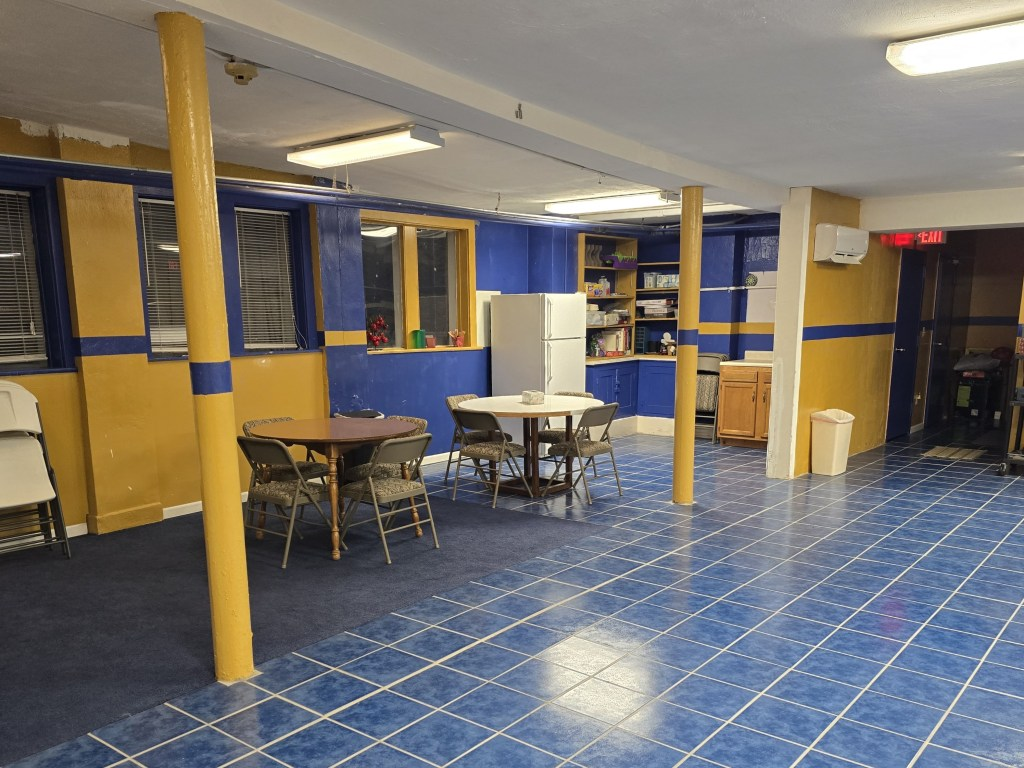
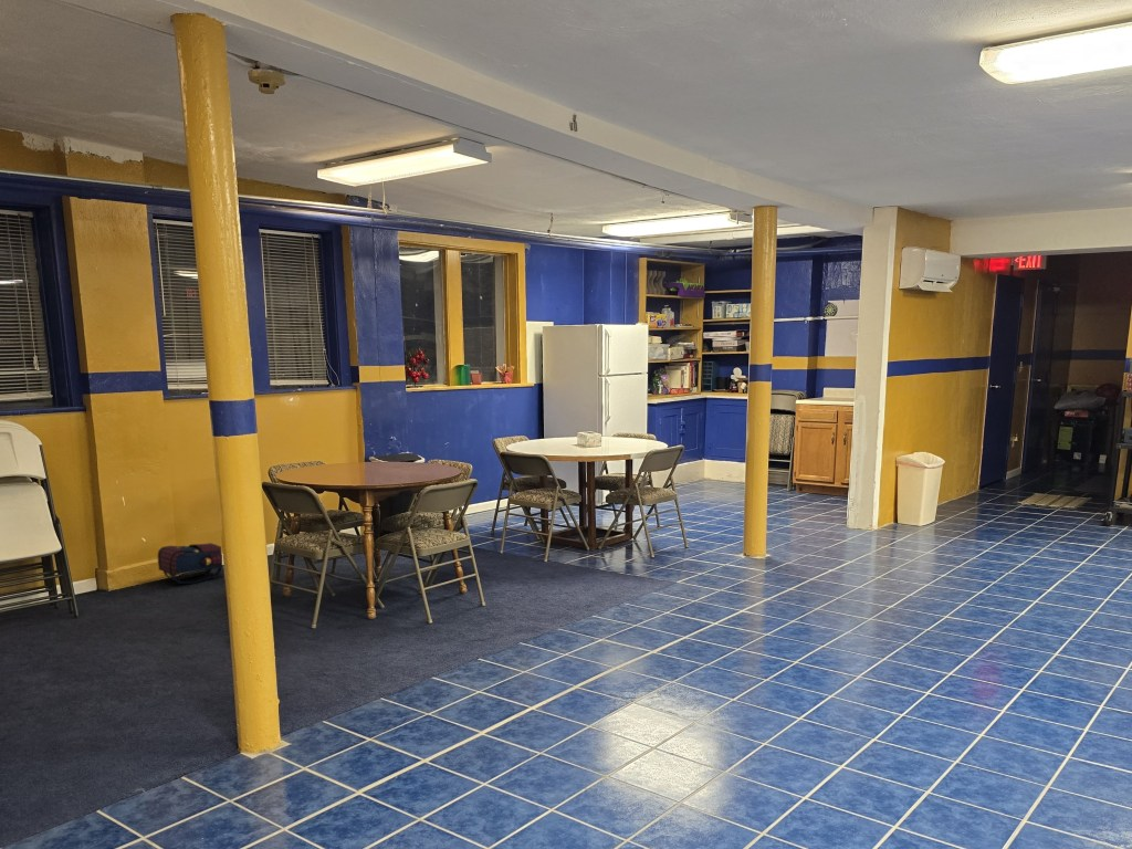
+ satchel (195, 562)
